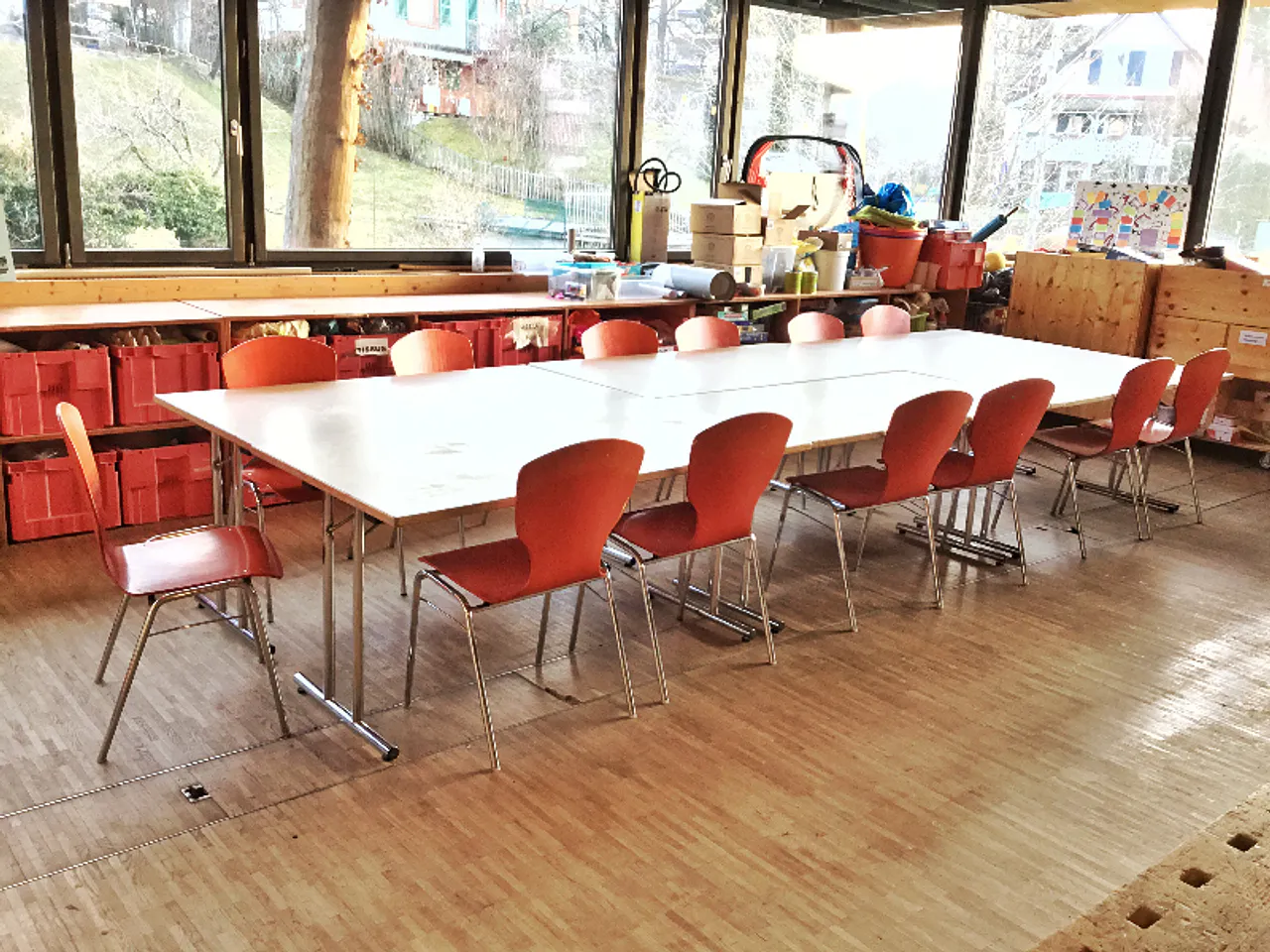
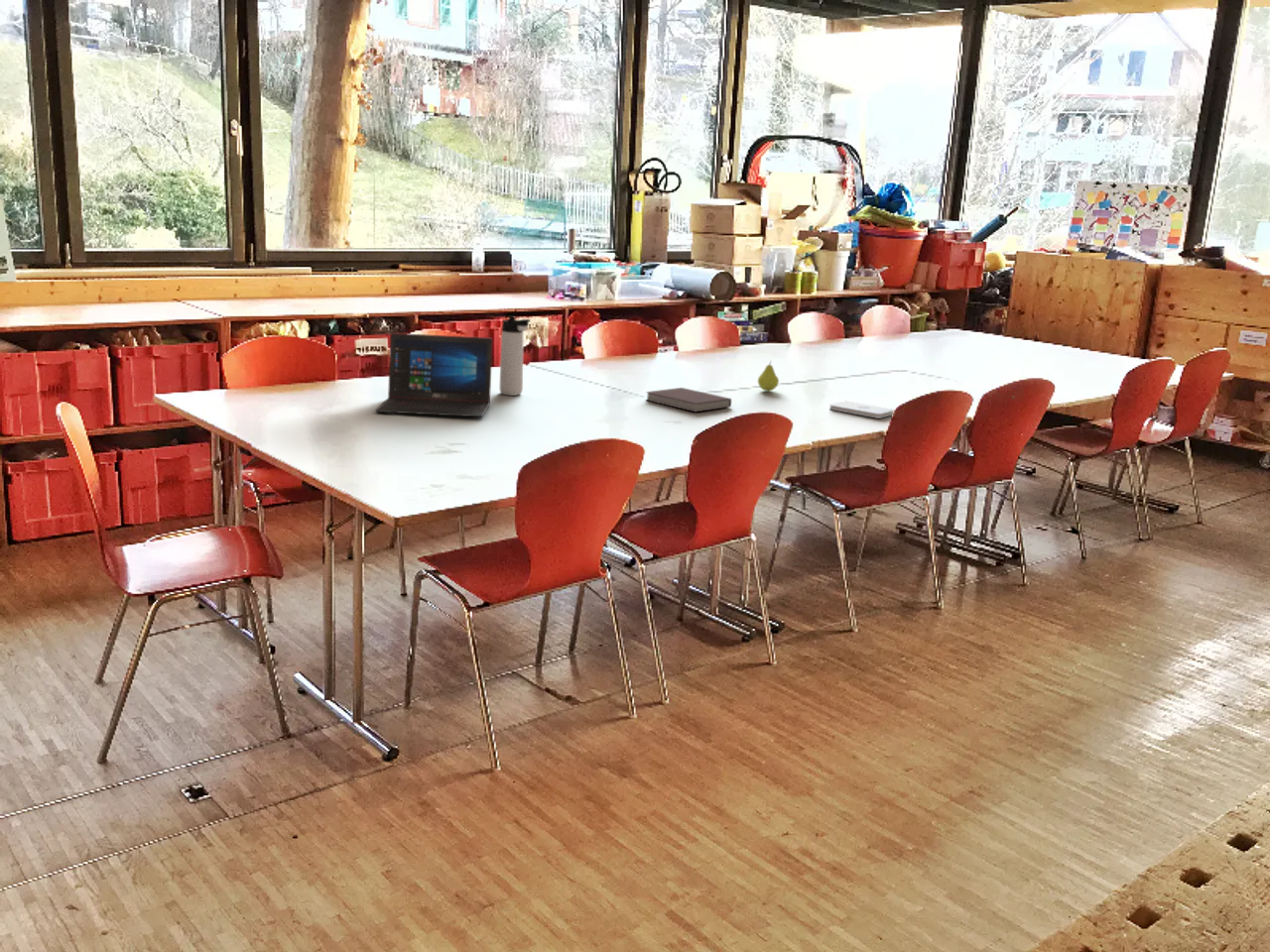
+ laptop (435, 374)
+ notebook (688, 399)
+ thermos bottle (515, 356)
+ notepad (861, 409)
+ fruit (768, 375)
